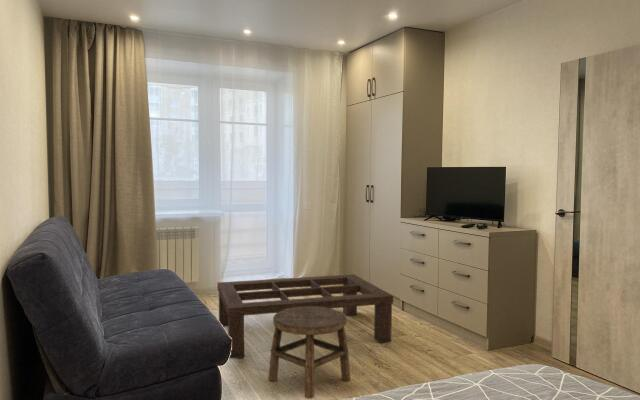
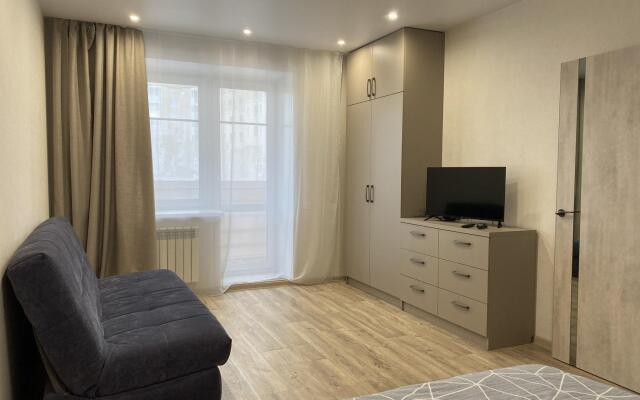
- stool (309, 347)
- coffee table (300, 306)
